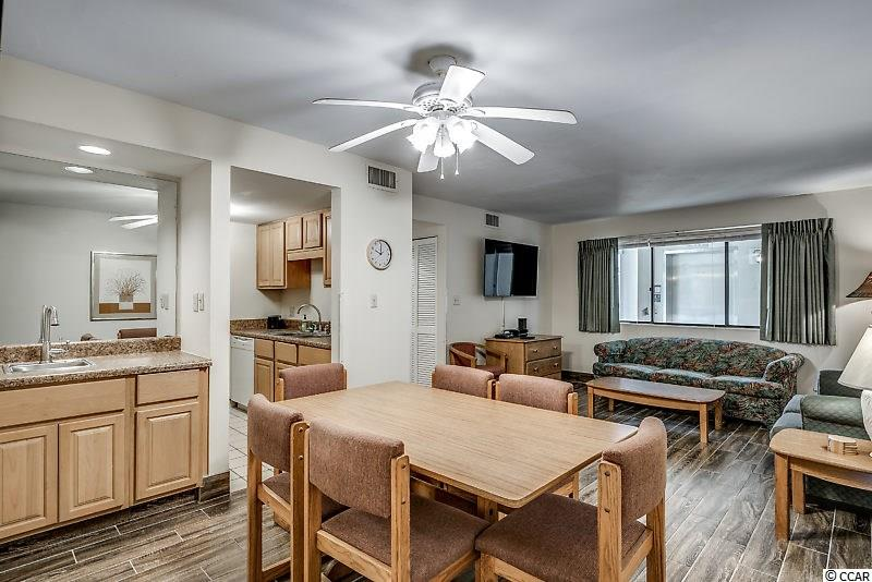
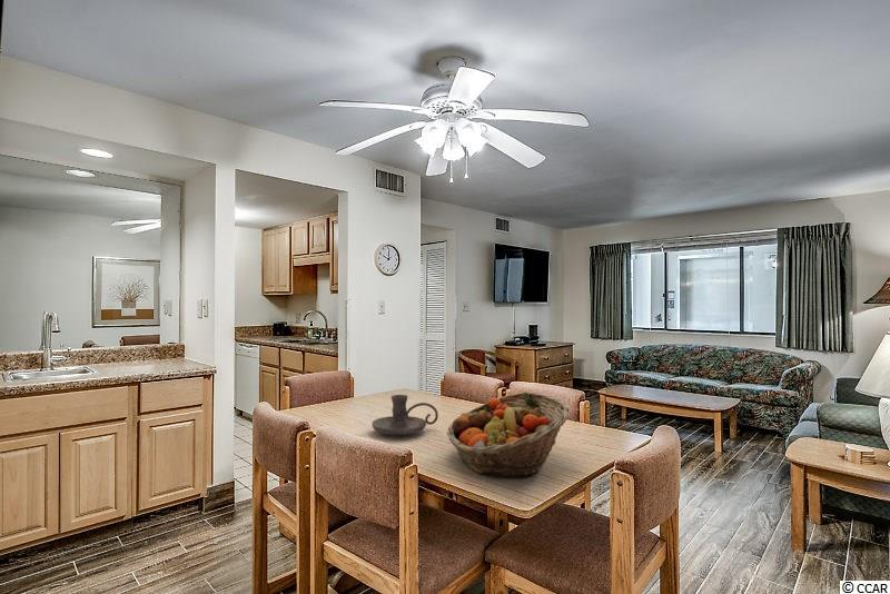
+ fruit basket (506, 429)
+ candle holder (405, 413)
